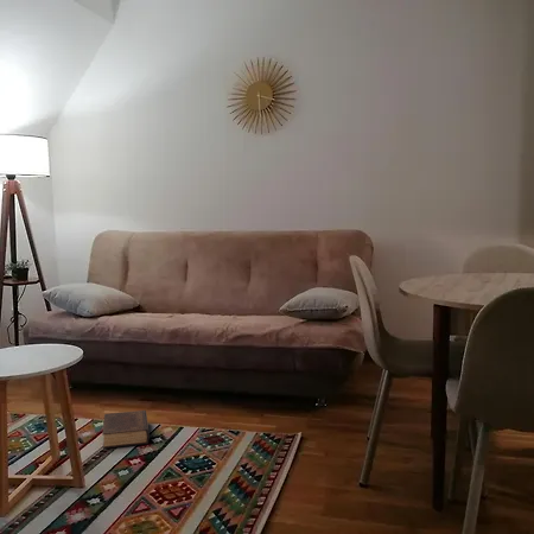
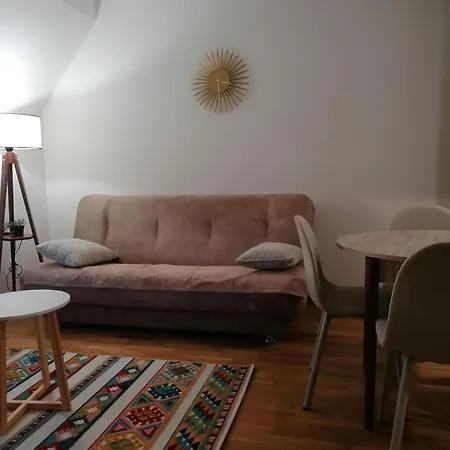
- book (126, 427)
